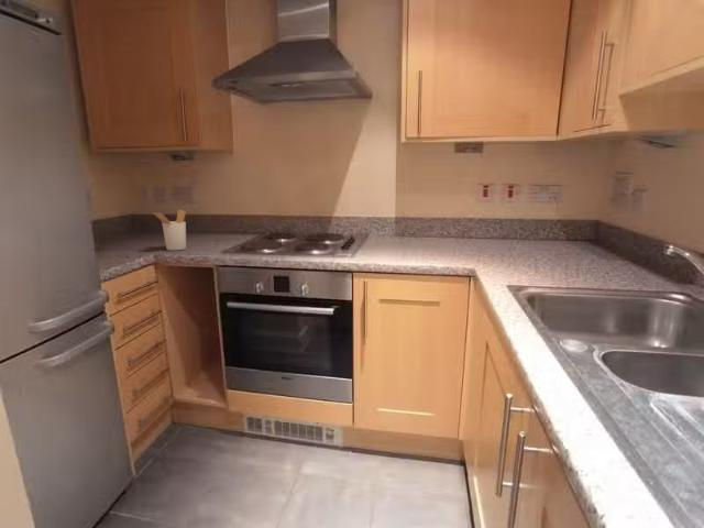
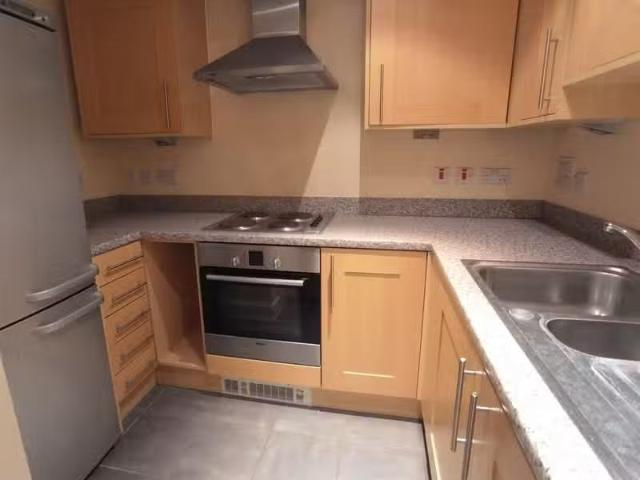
- utensil holder (169, 229)
